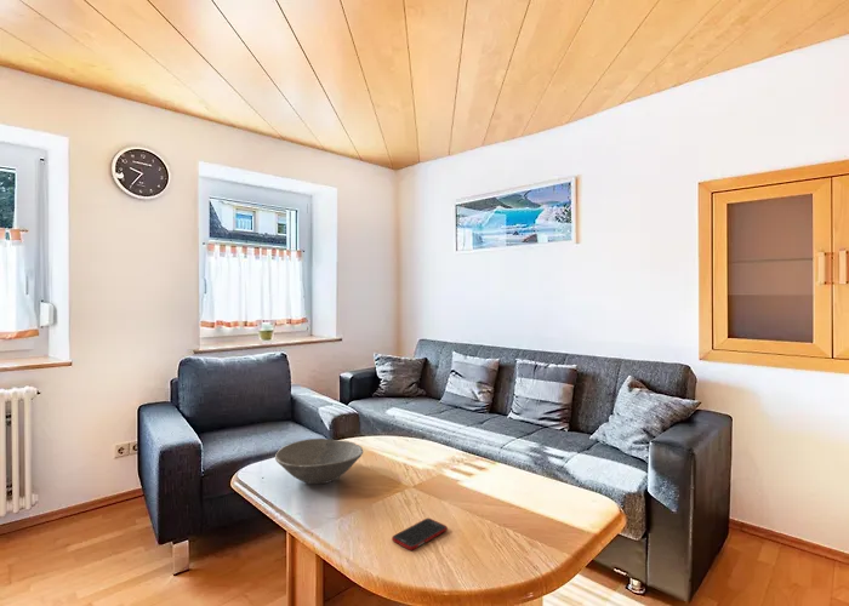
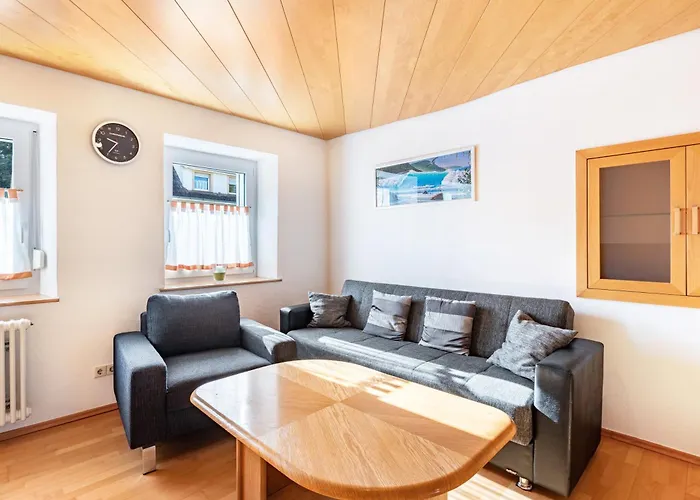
- cell phone (420, 533)
- bowl (319, 464)
